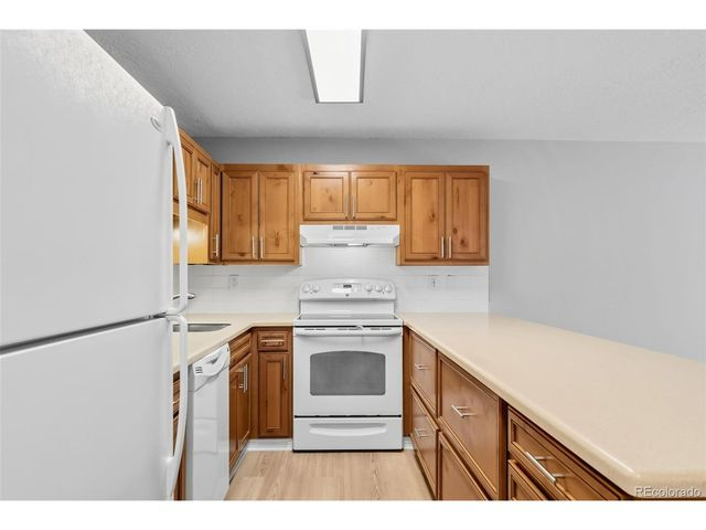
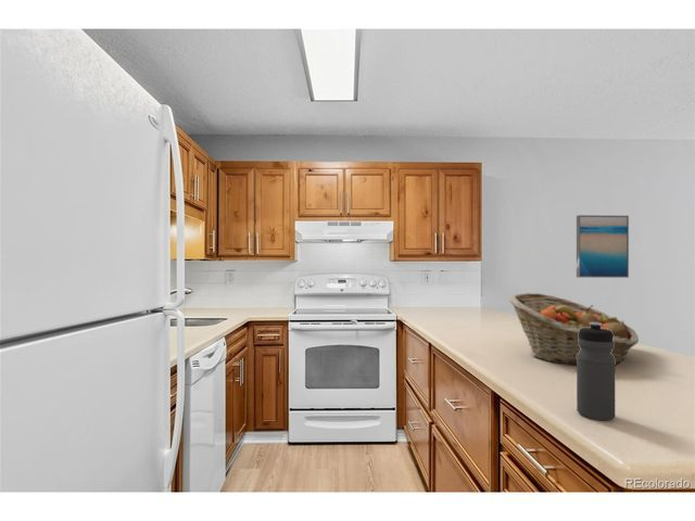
+ wall art (602, 246)
+ water bottle (595, 368)
+ fruit basket (570, 325)
